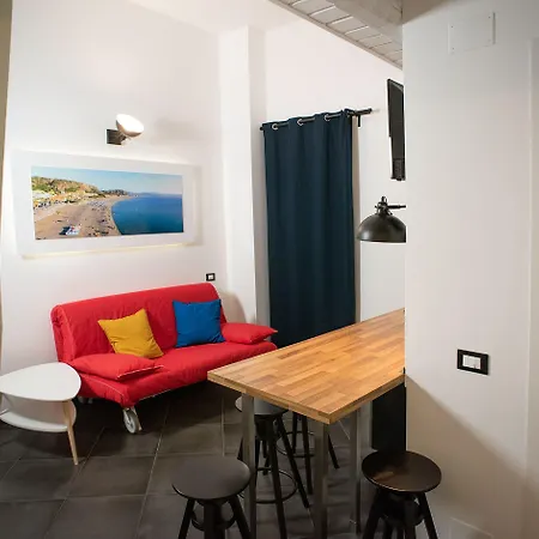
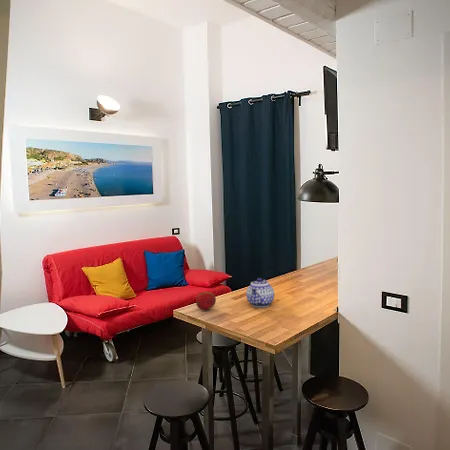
+ fruit (206, 300)
+ teapot (260, 291)
